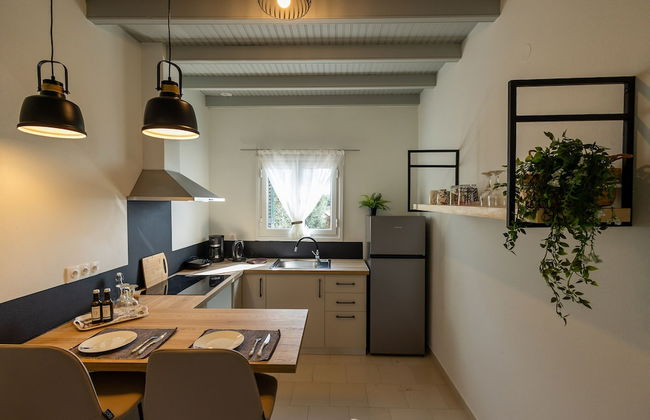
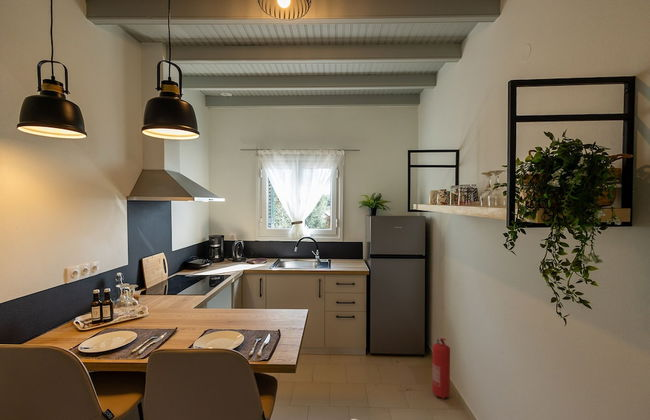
+ fire extinguisher (440, 364)
